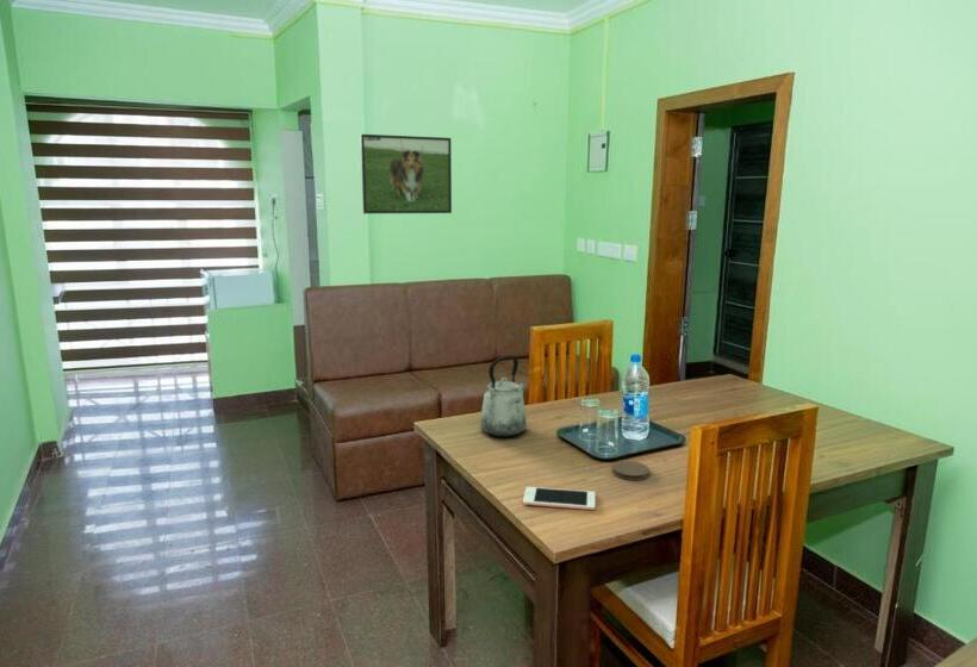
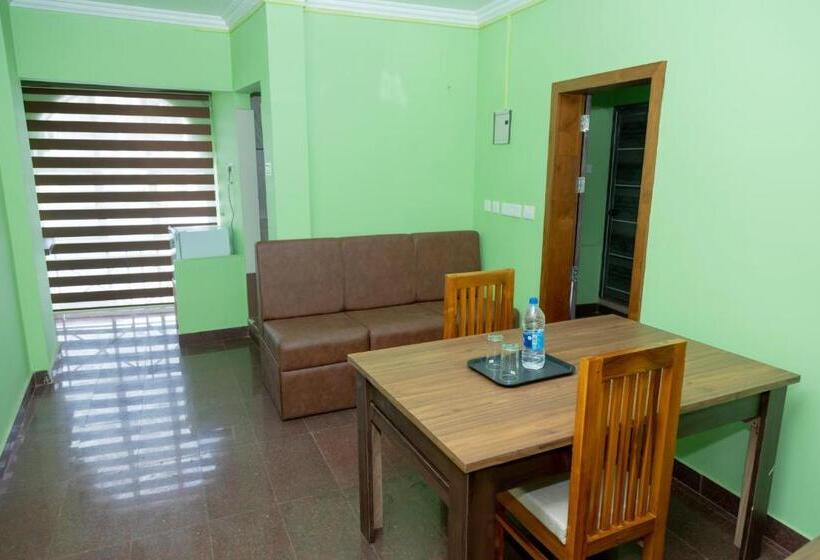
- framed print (407, 175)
- coaster (630, 469)
- cell phone (559, 498)
- kettle (508, 392)
